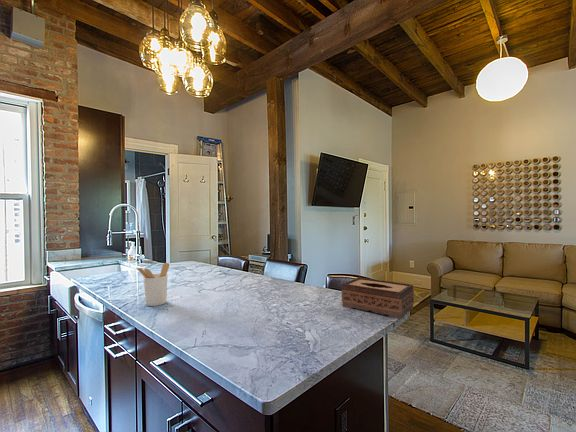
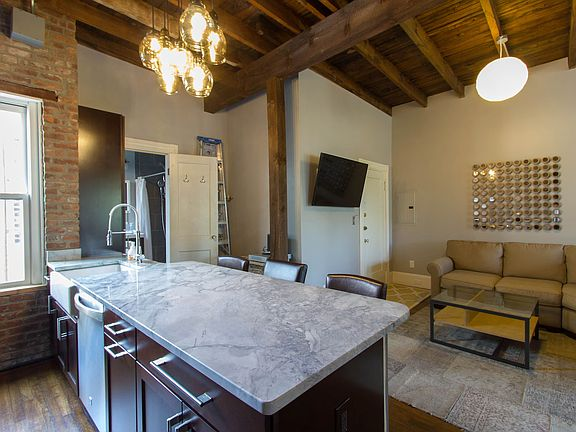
- utensil holder (152, 284)
- tissue box (377, 295)
